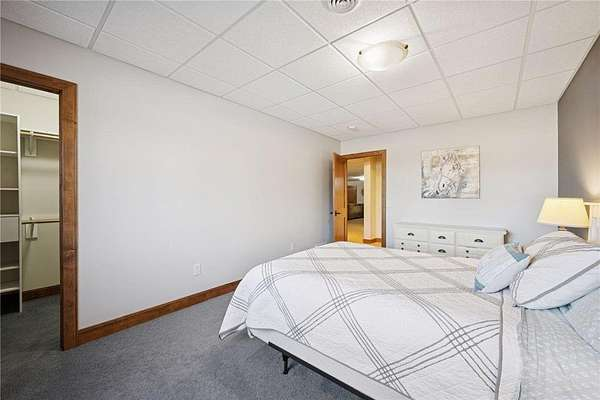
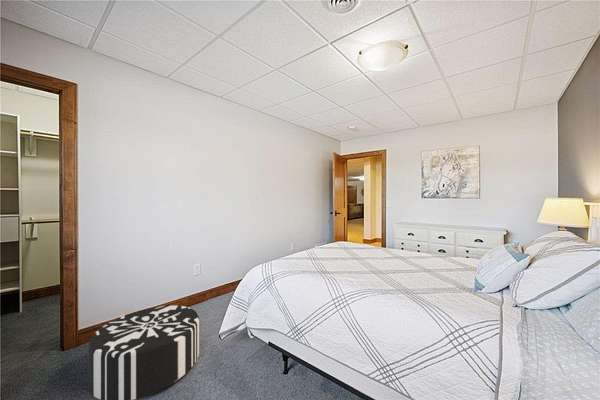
+ pouf (149, 345)
